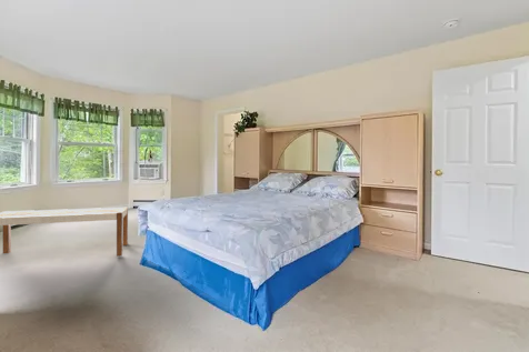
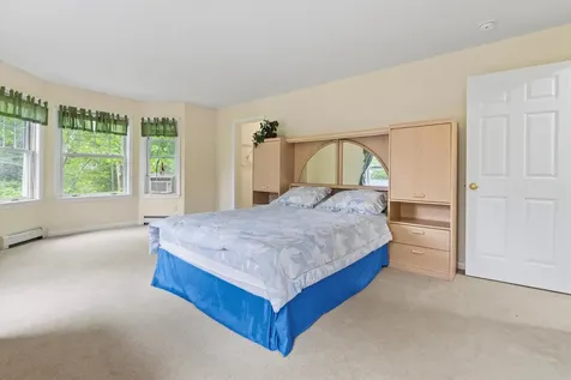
- bench (58, 222)
